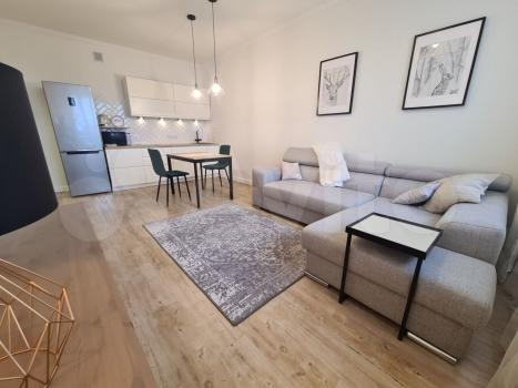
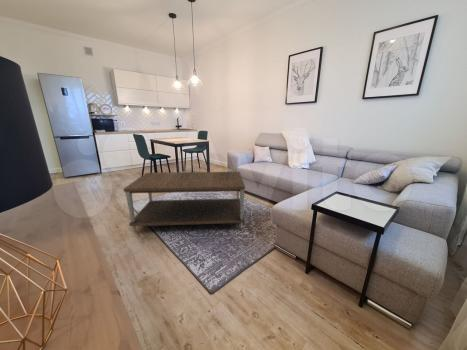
+ coffee table (191, 200)
